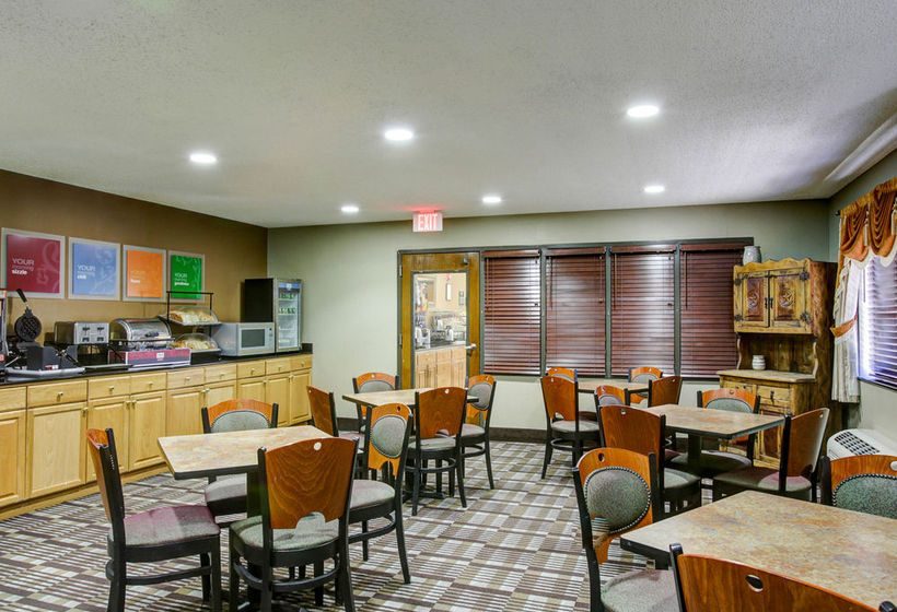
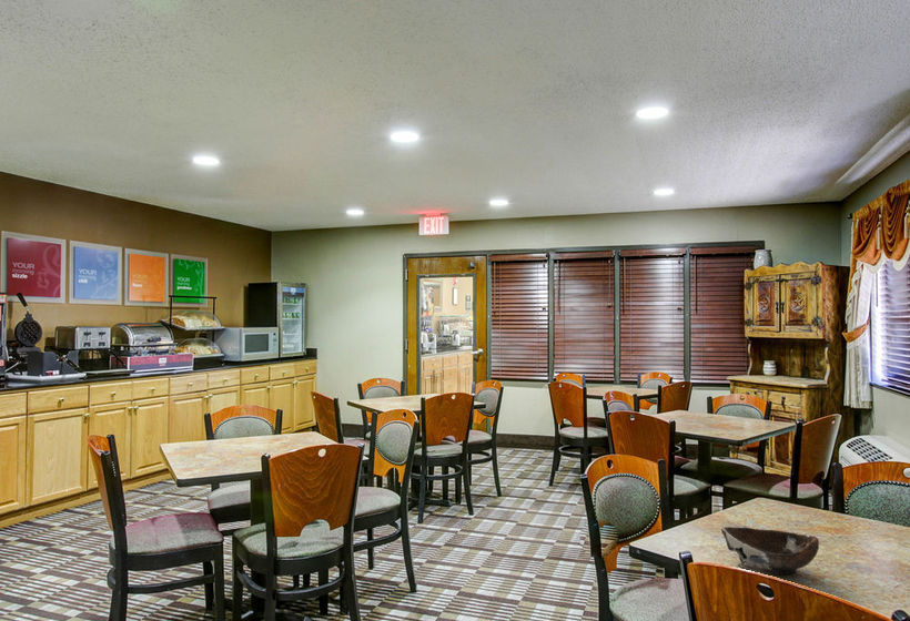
+ bowl (768, 547)
